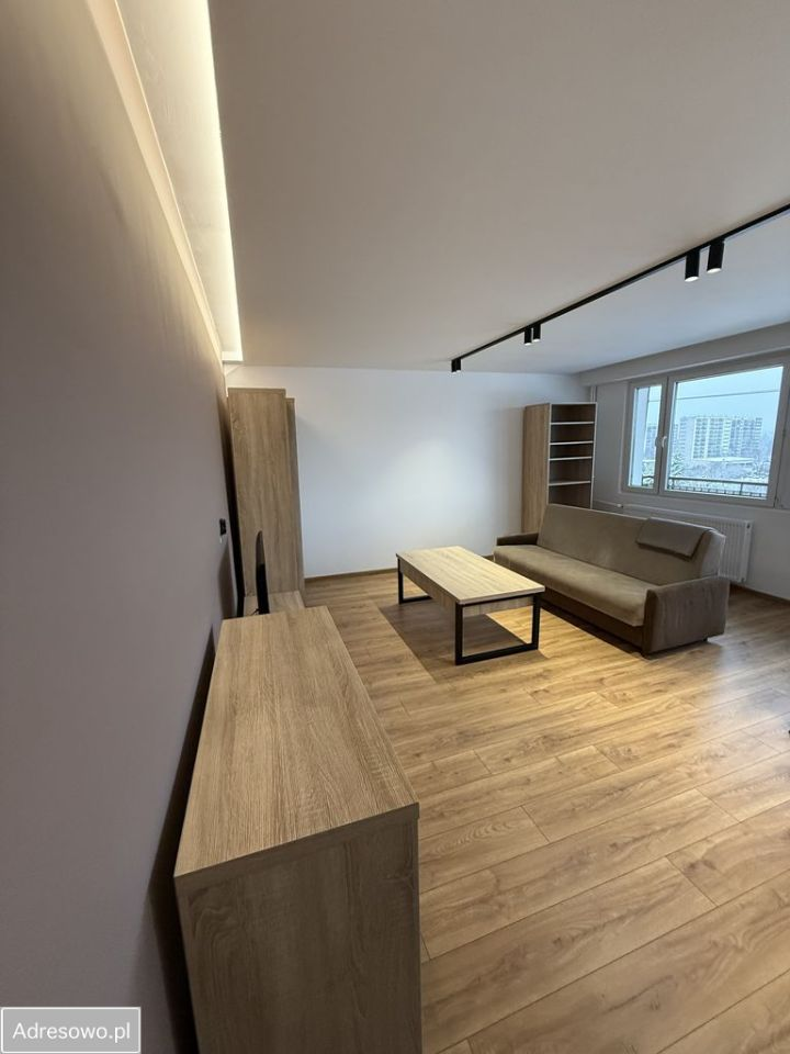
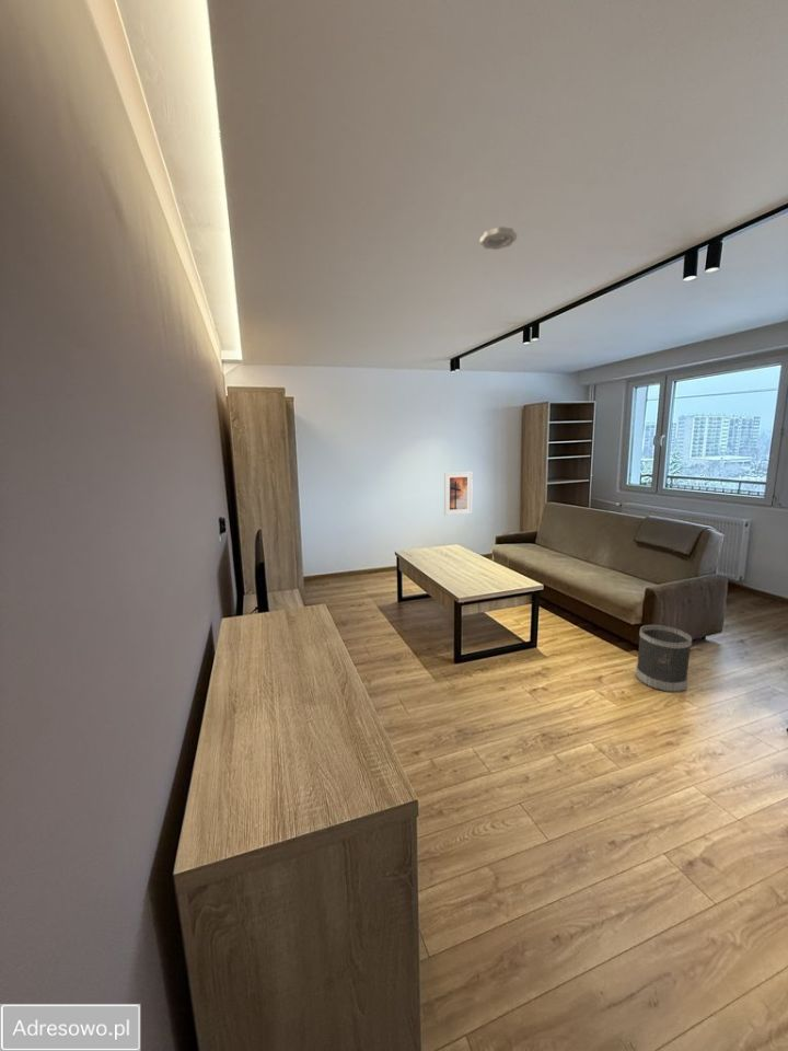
+ smoke detector (498, 235)
+ wastebasket (662, 657)
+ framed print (457, 493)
